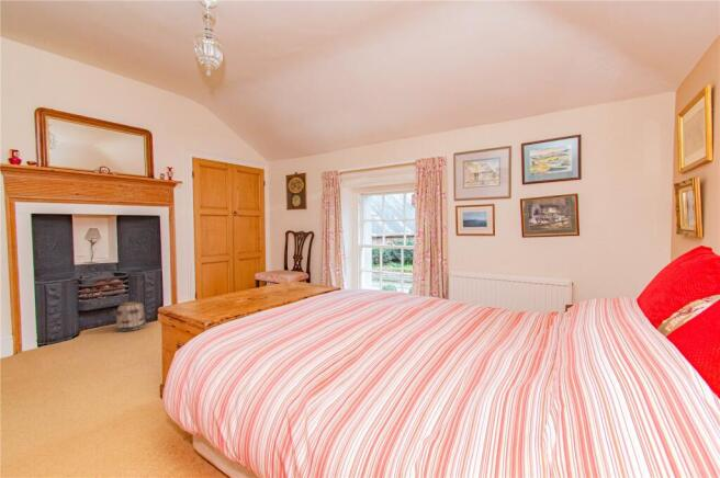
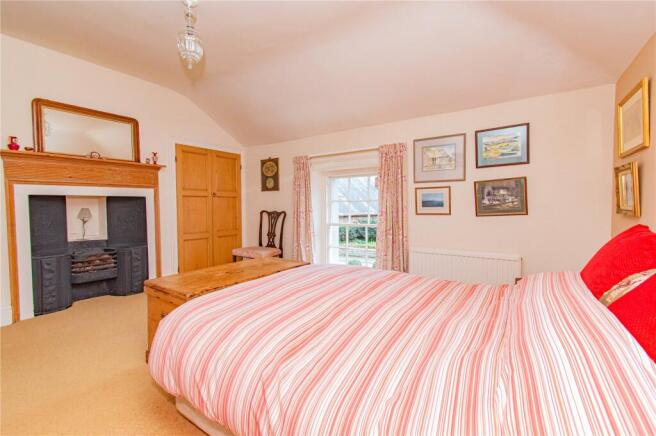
- basket (131, 311)
